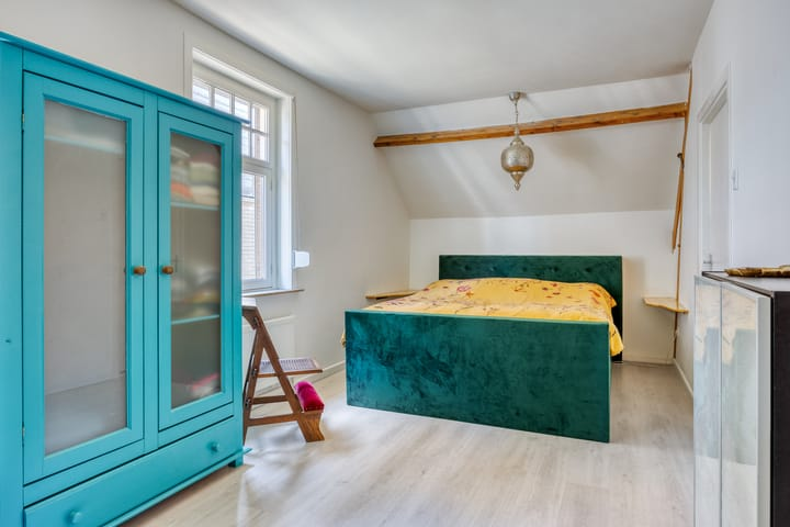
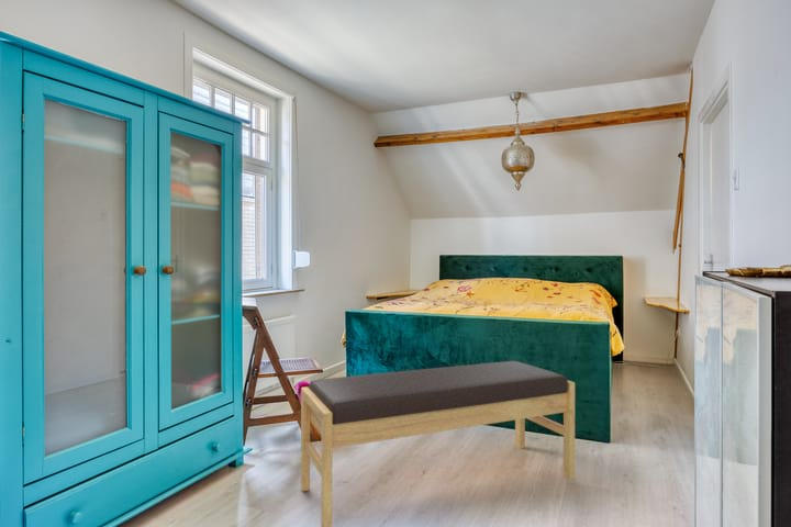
+ bench (441, 429)
